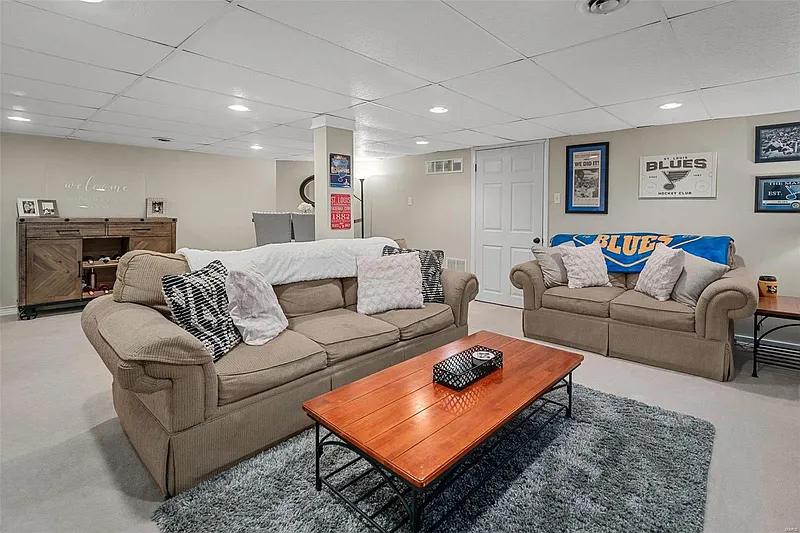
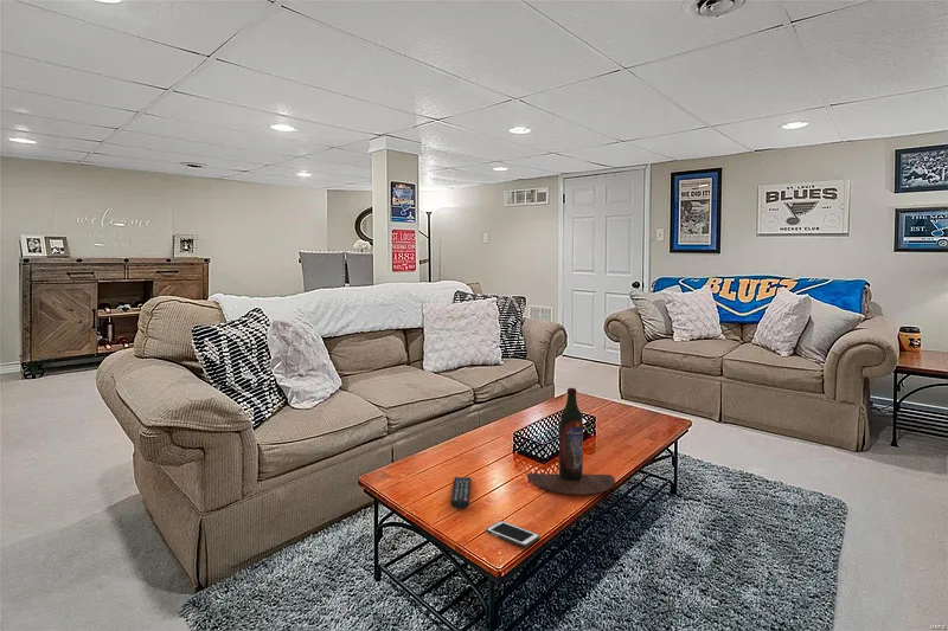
+ cell phone (512, 533)
+ beer bottle (571, 432)
+ remote control (461, 490)
